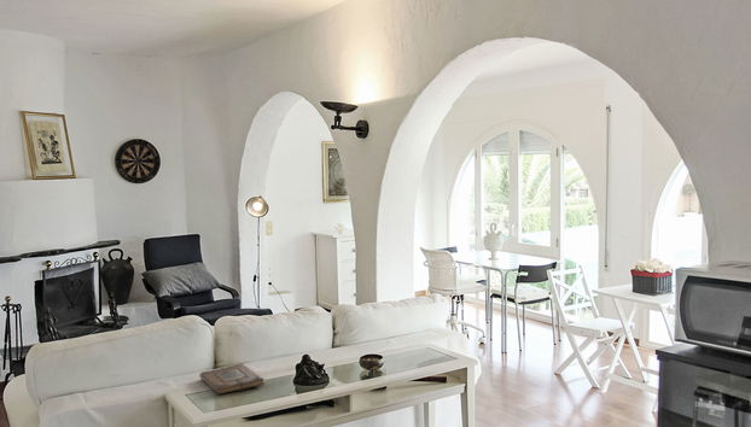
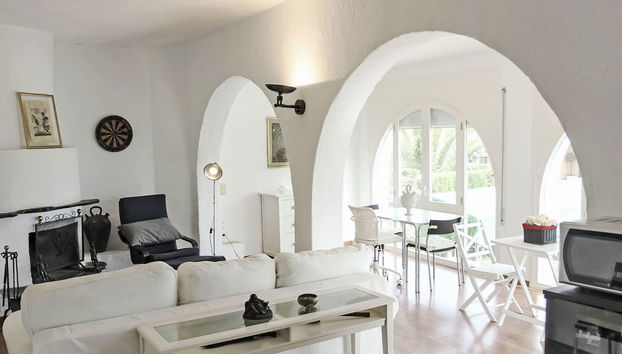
- book (231, 378)
